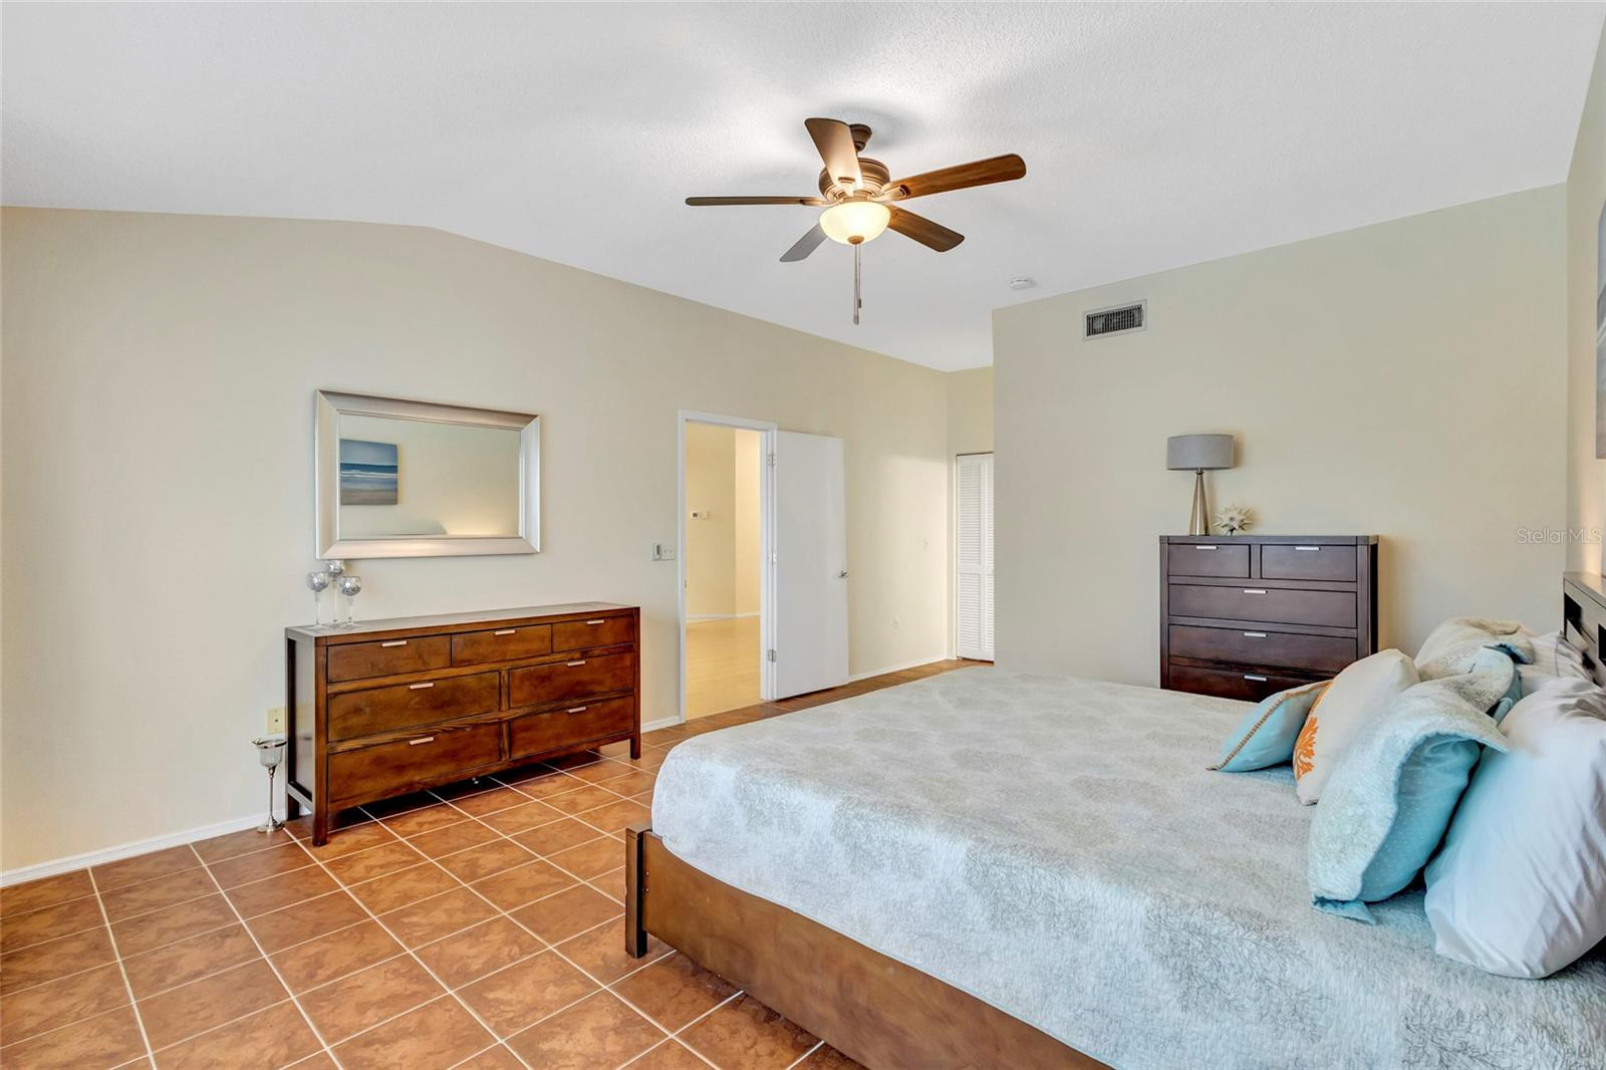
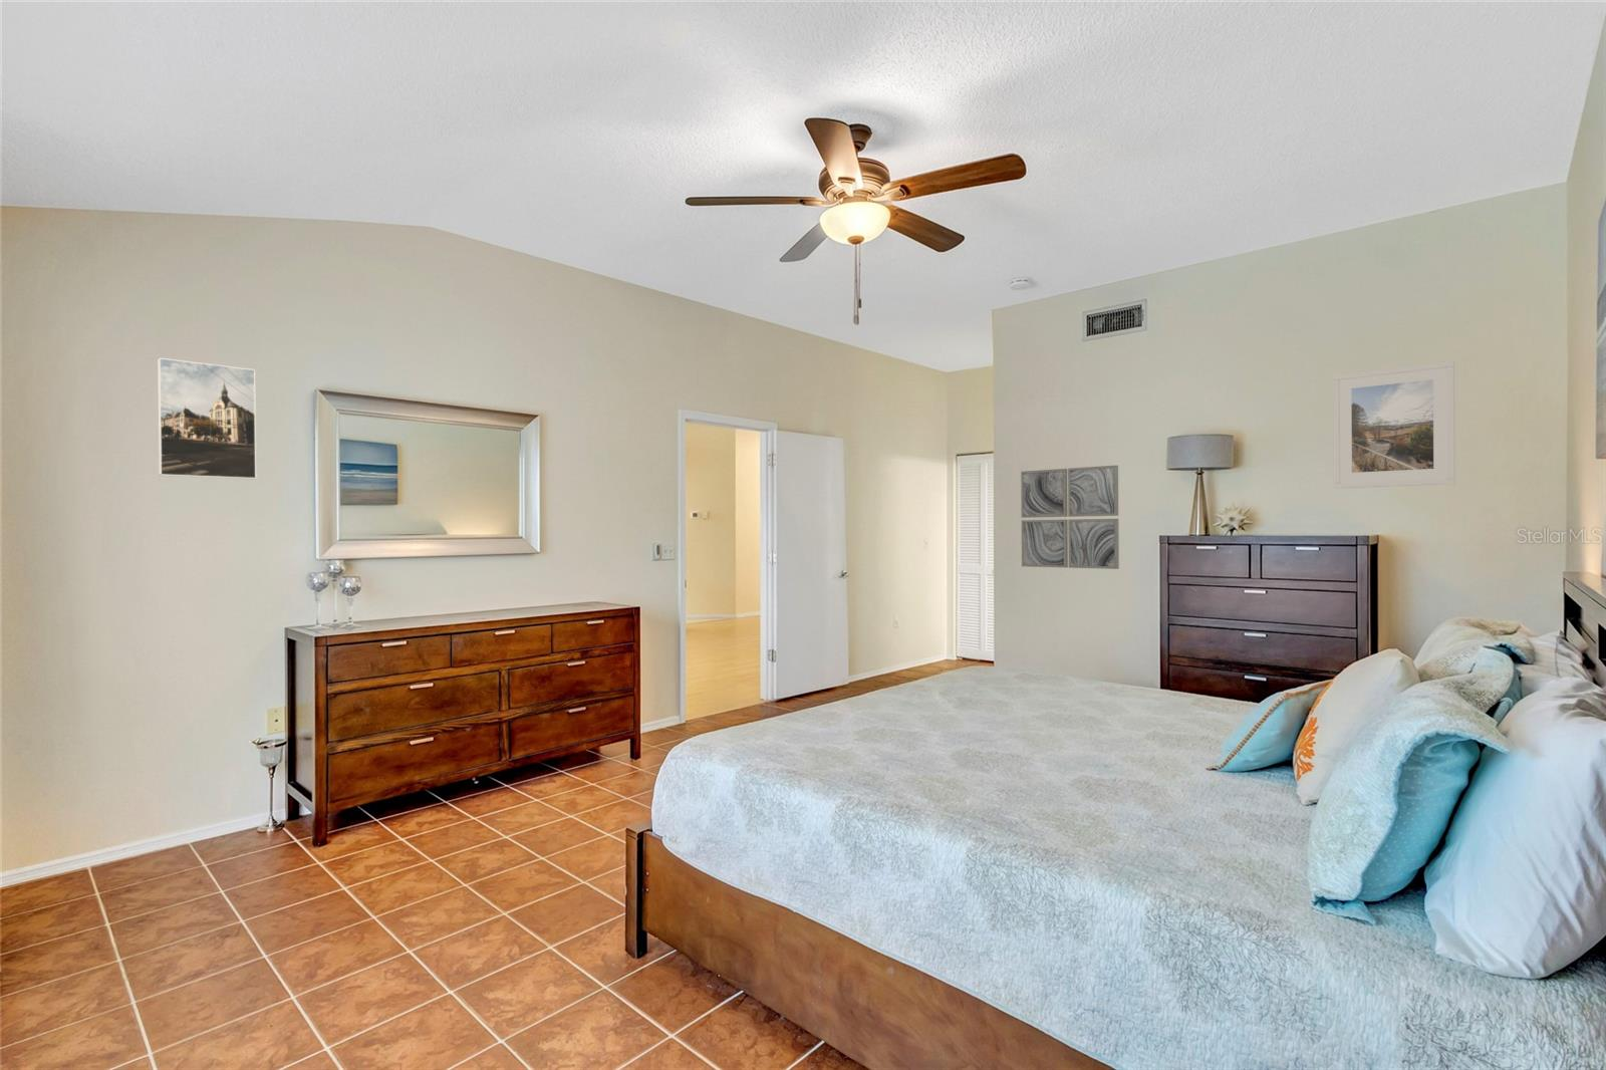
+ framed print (208, 420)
+ wall art (1067, 516)
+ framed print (1391, 426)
